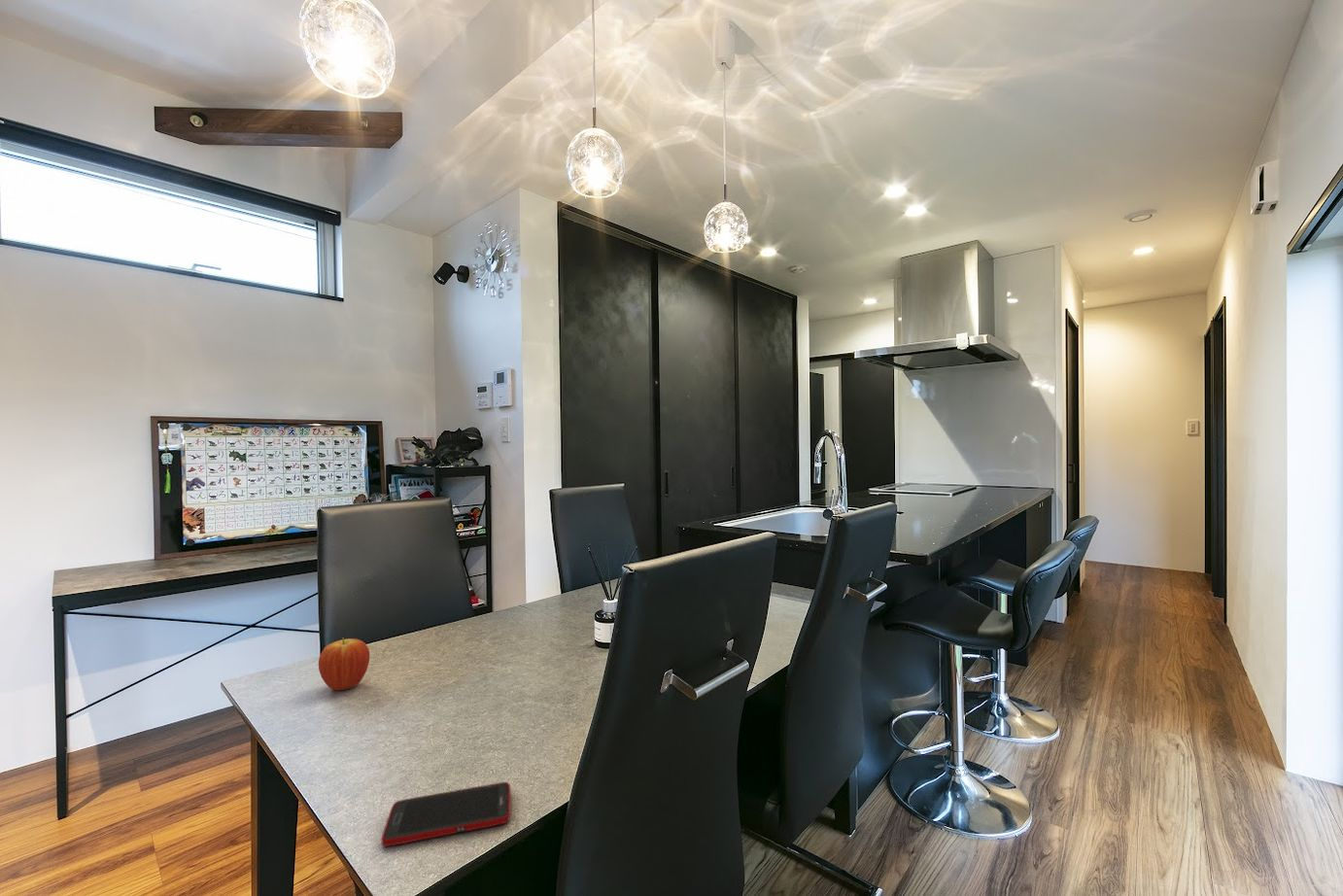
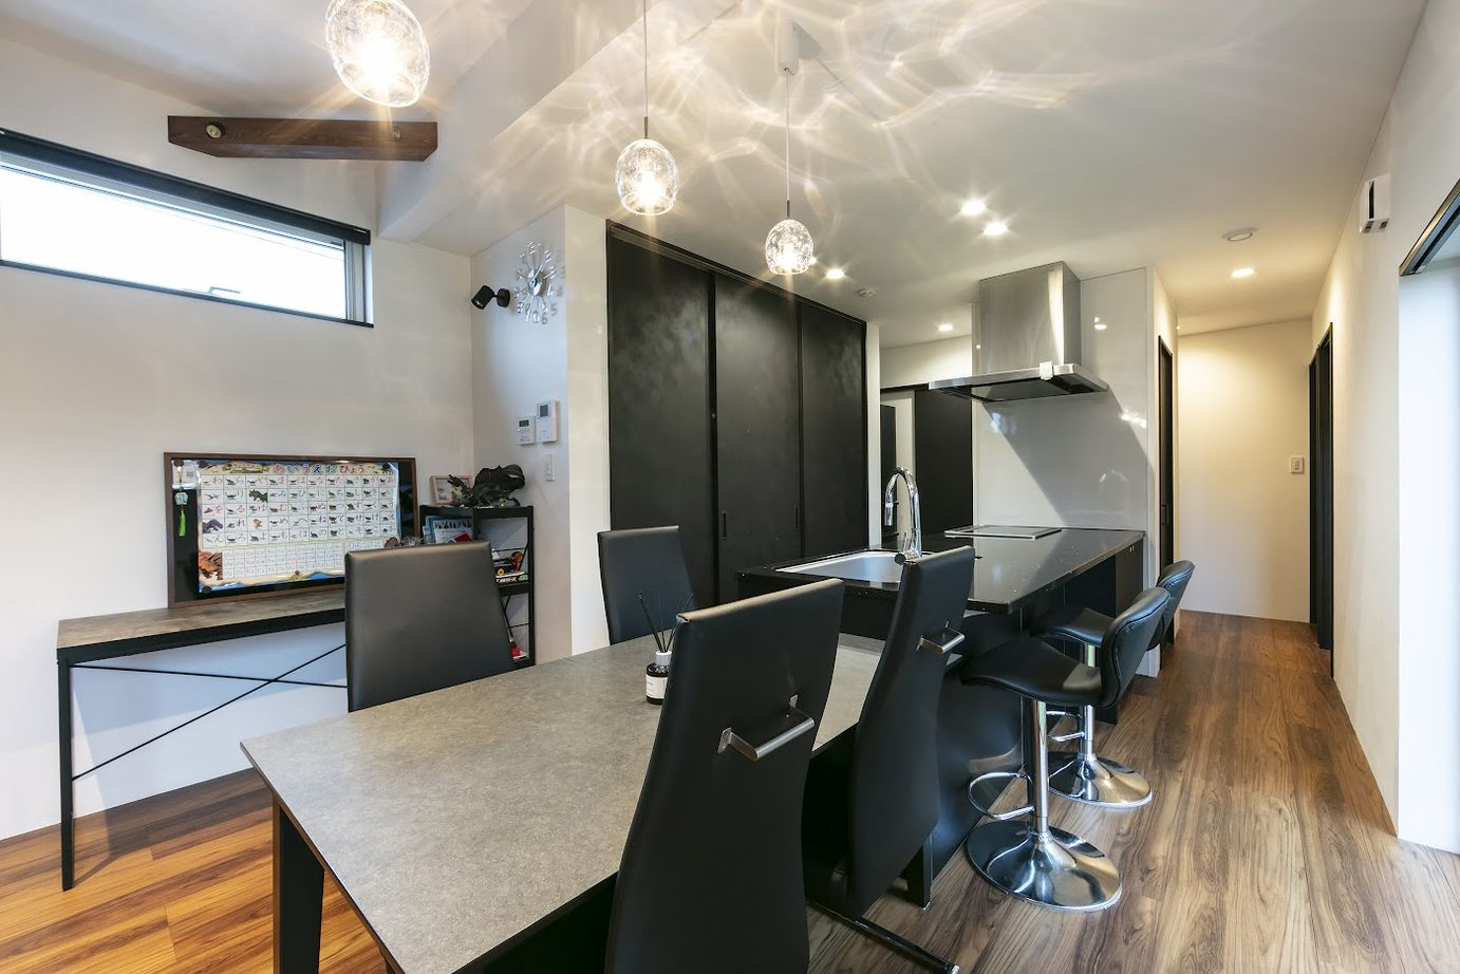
- cell phone (450, 812)
- fruit (344, 661)
